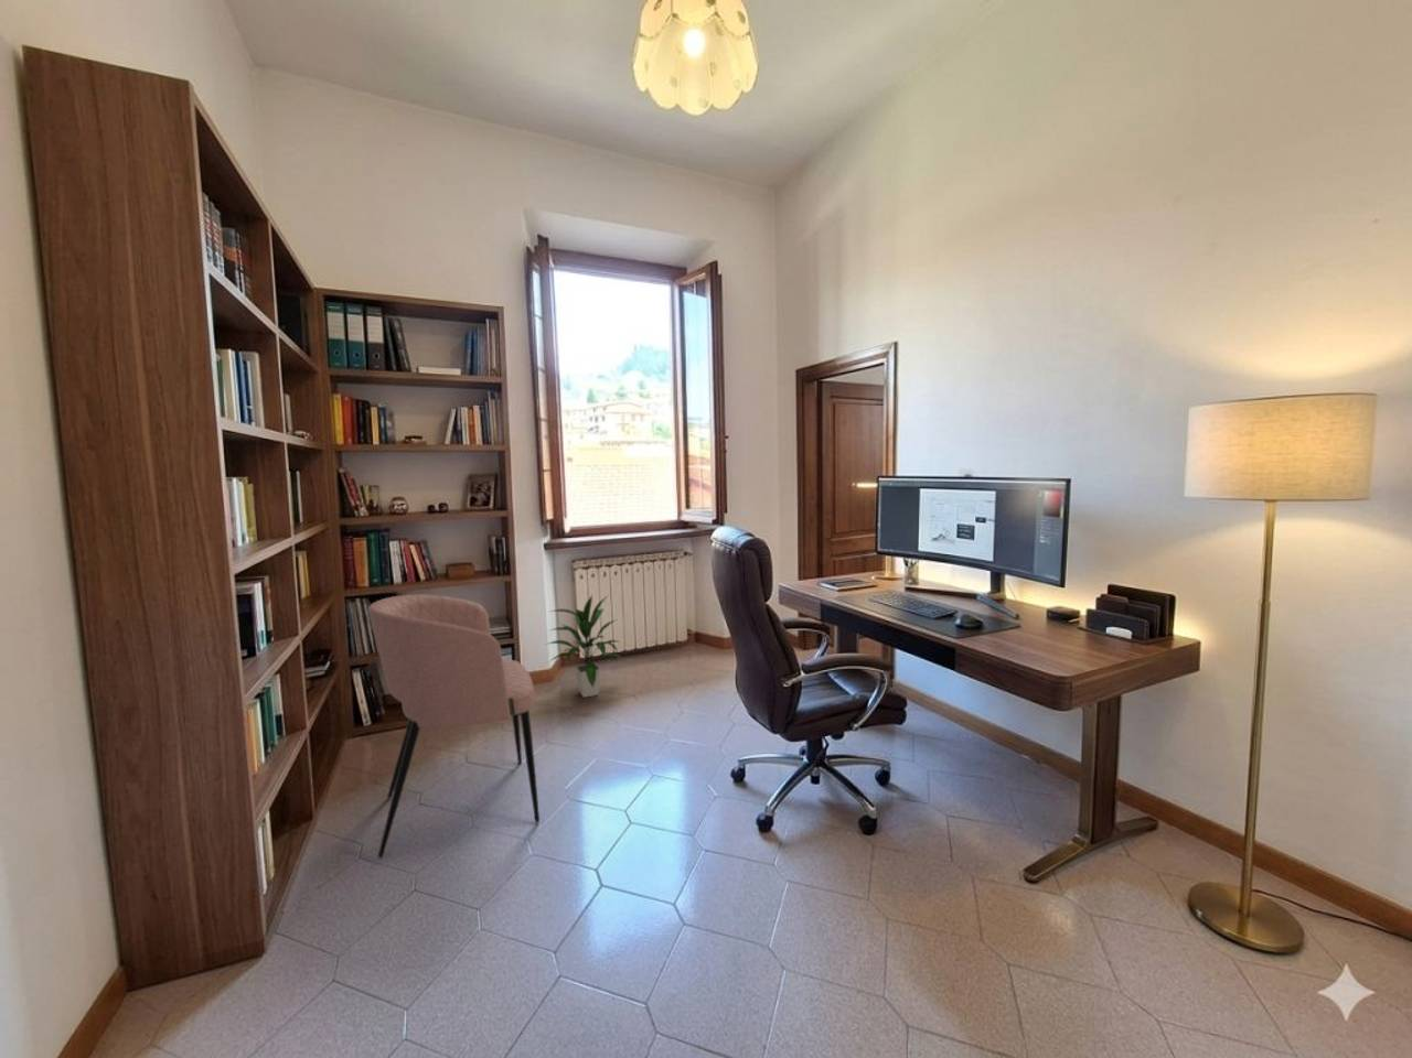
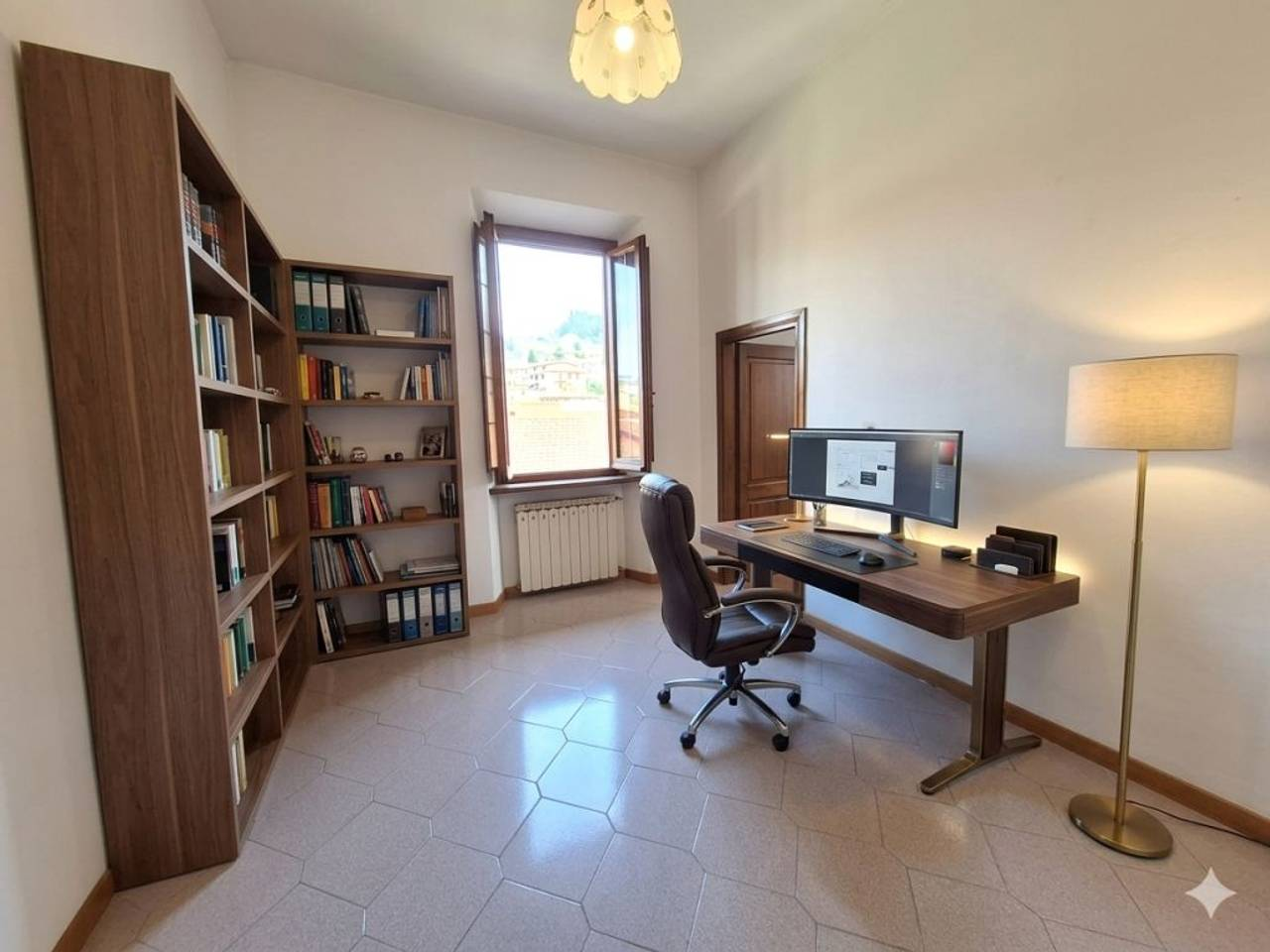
- indoor plant (586, 646)
- armchair (460, 703)
